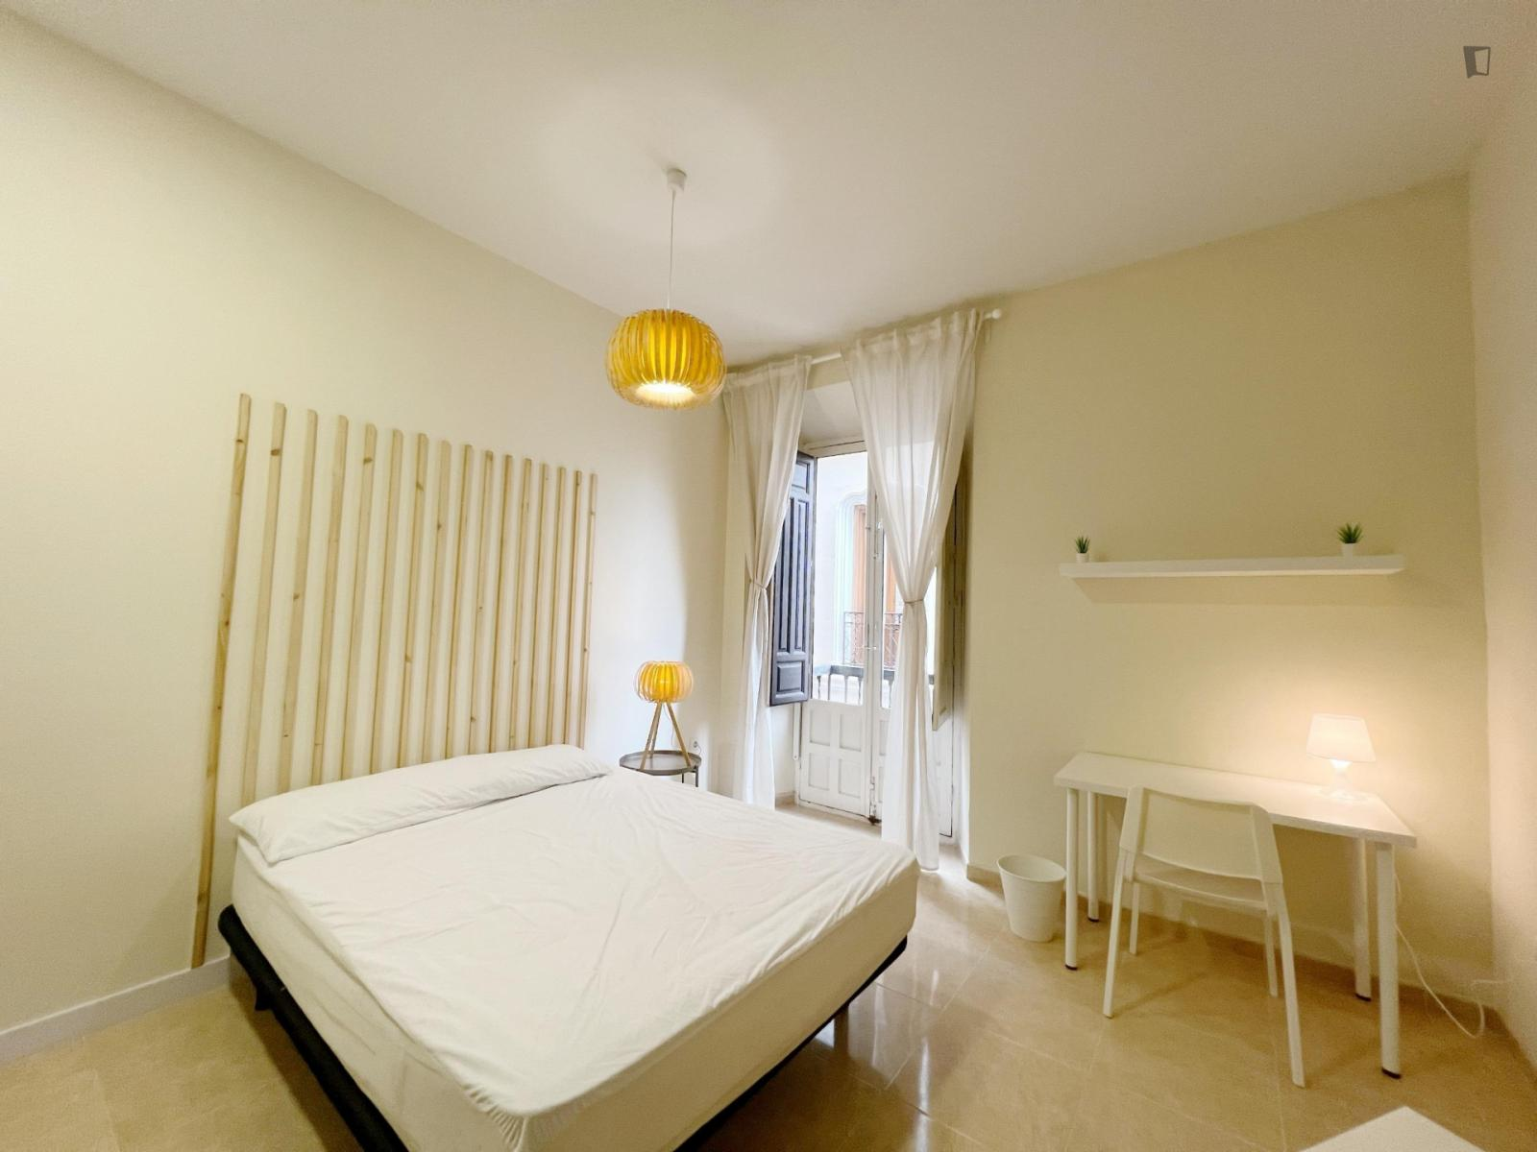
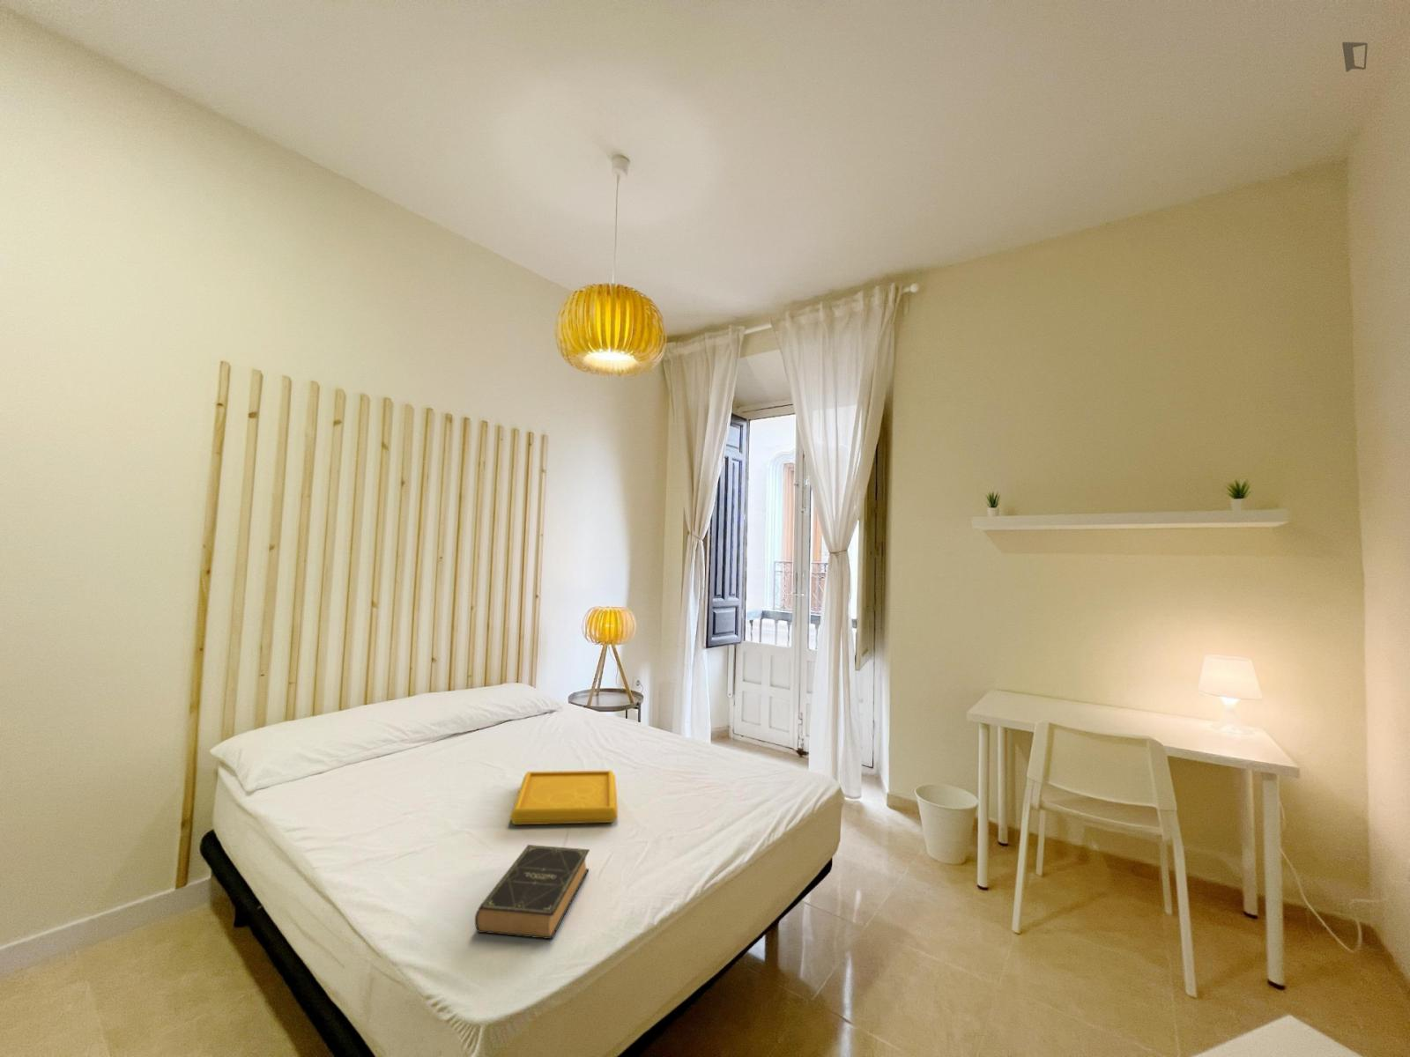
+ book (536, 886)
+ serving tray (566, 795)
